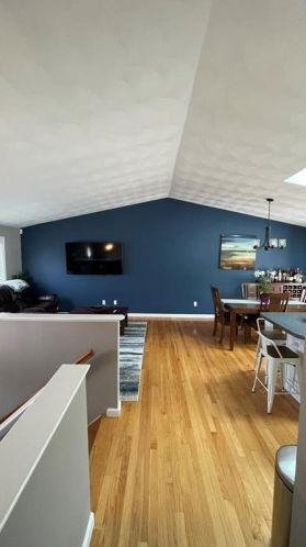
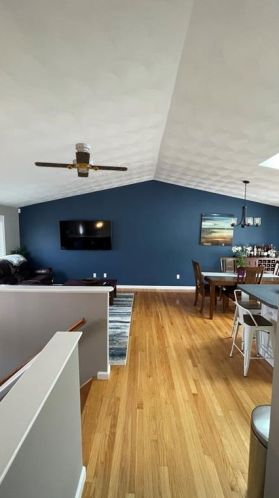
+ ceiling fan (82, 158)
